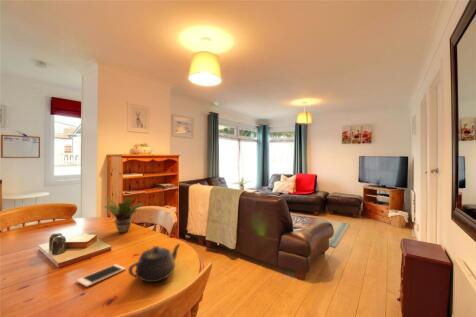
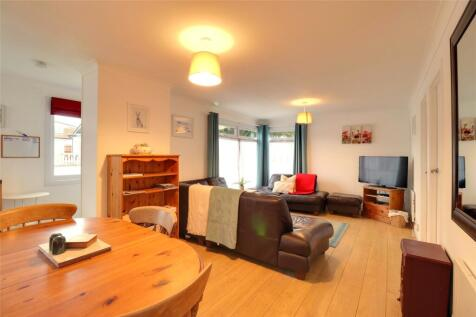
- teapot (157, 260)
- cell phone (102, 274)
- potted plant (123, 214)
